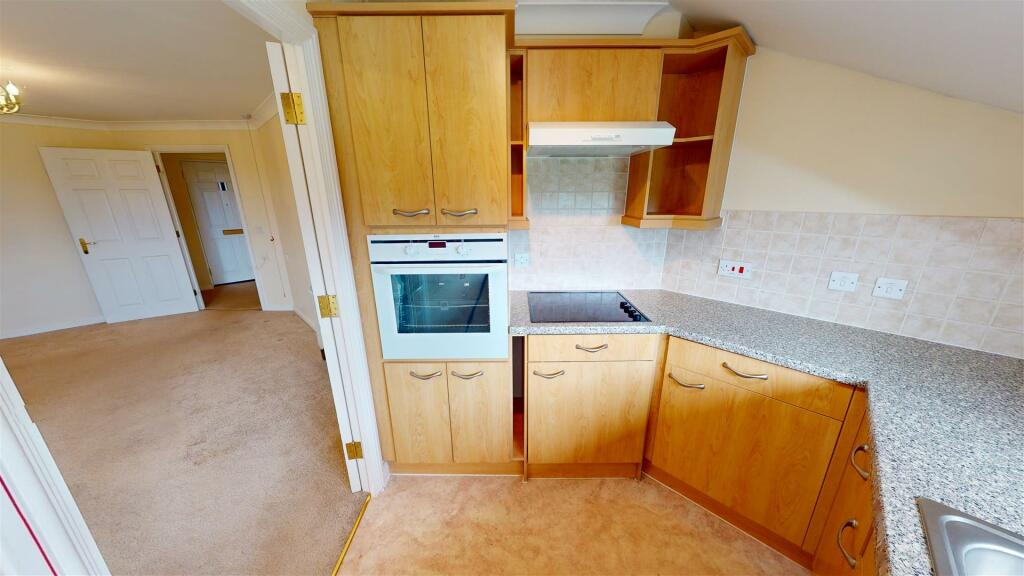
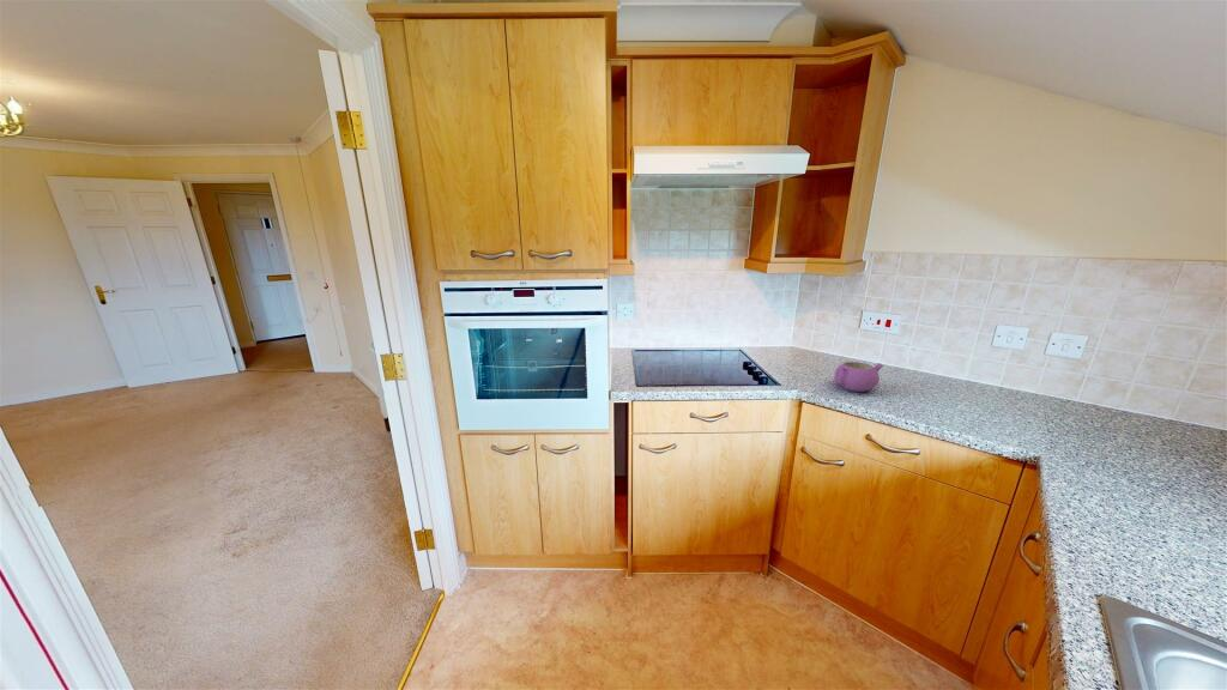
+ teapot (857, 376)
